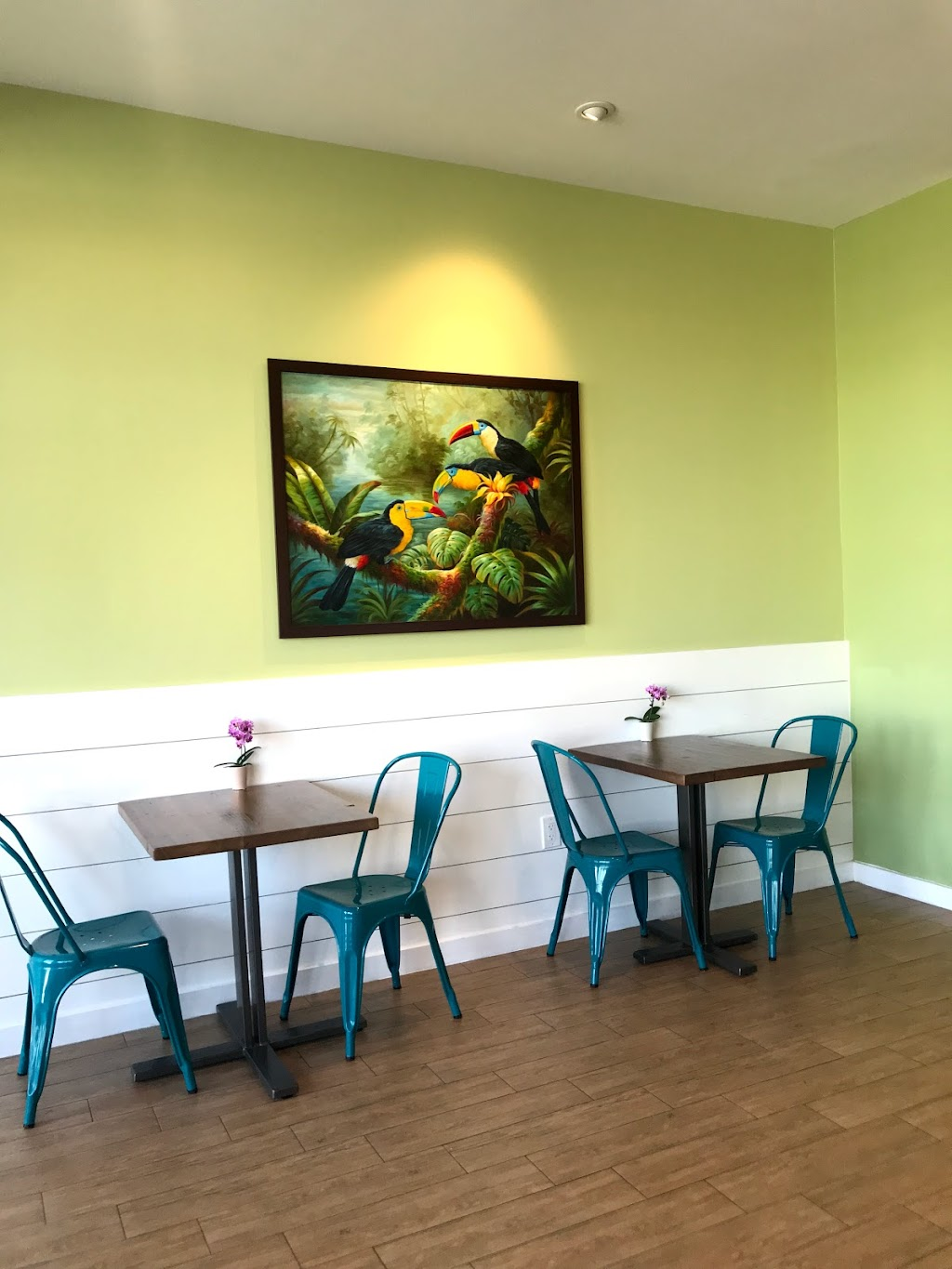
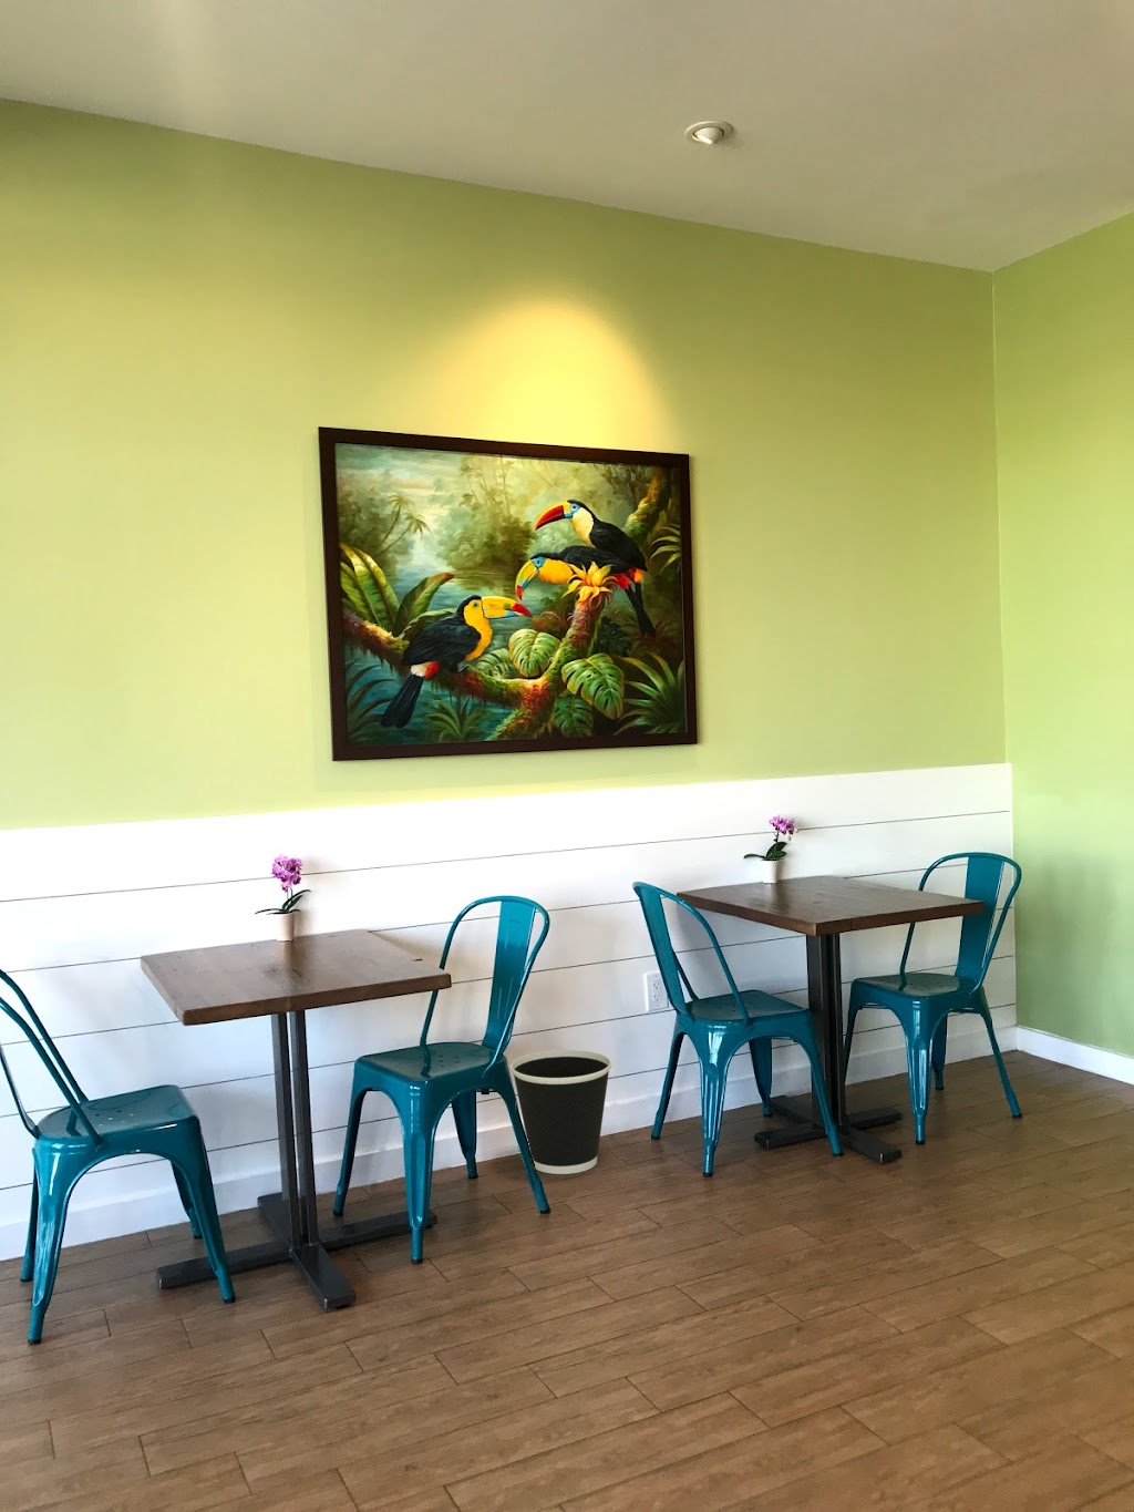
+ wastebasket (562, 1112)
